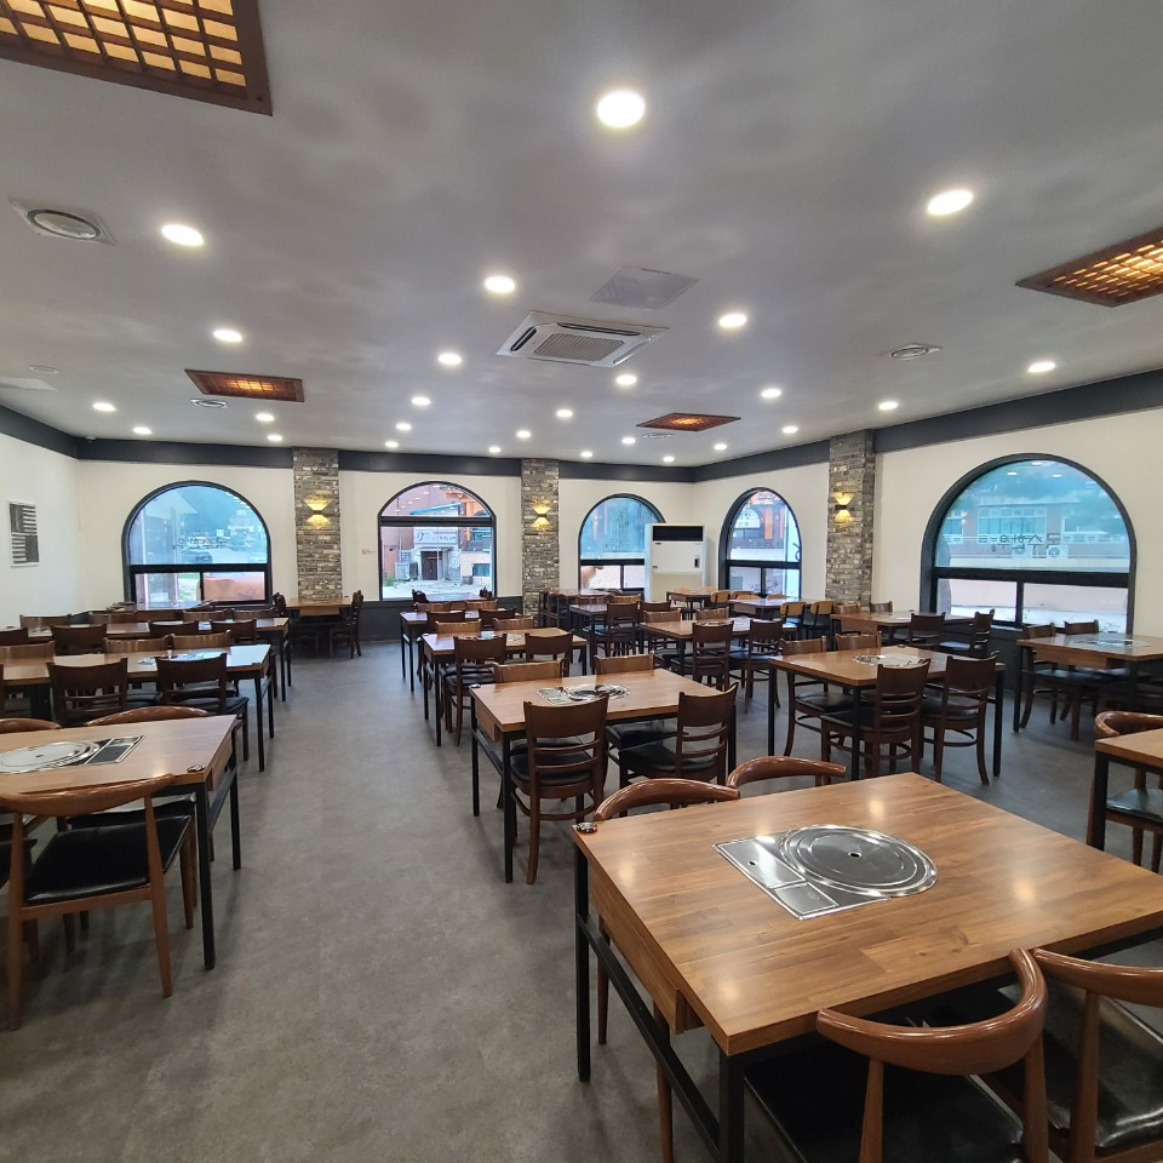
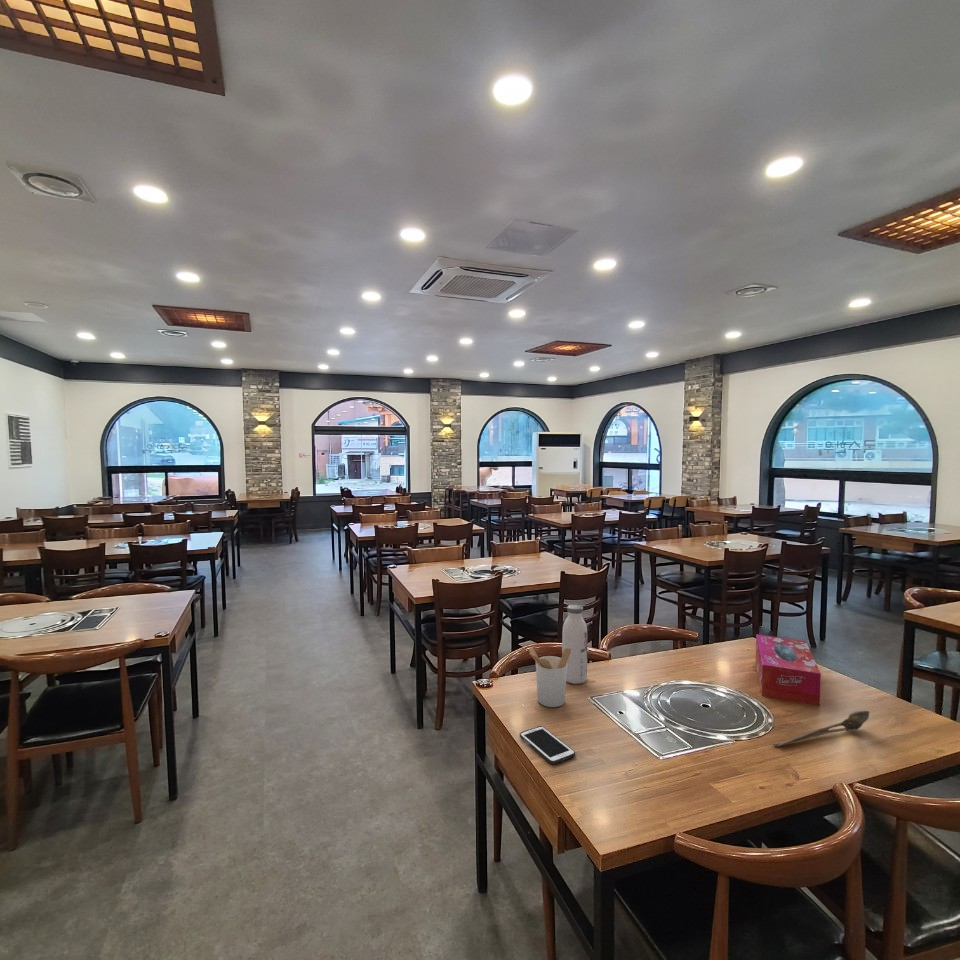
+ spoon (819, 727)
+ water bottle (574, 642)
+ tissue box (784, 666)
+ cell phone (546, 744)
+ utensil holder (547, 675)
